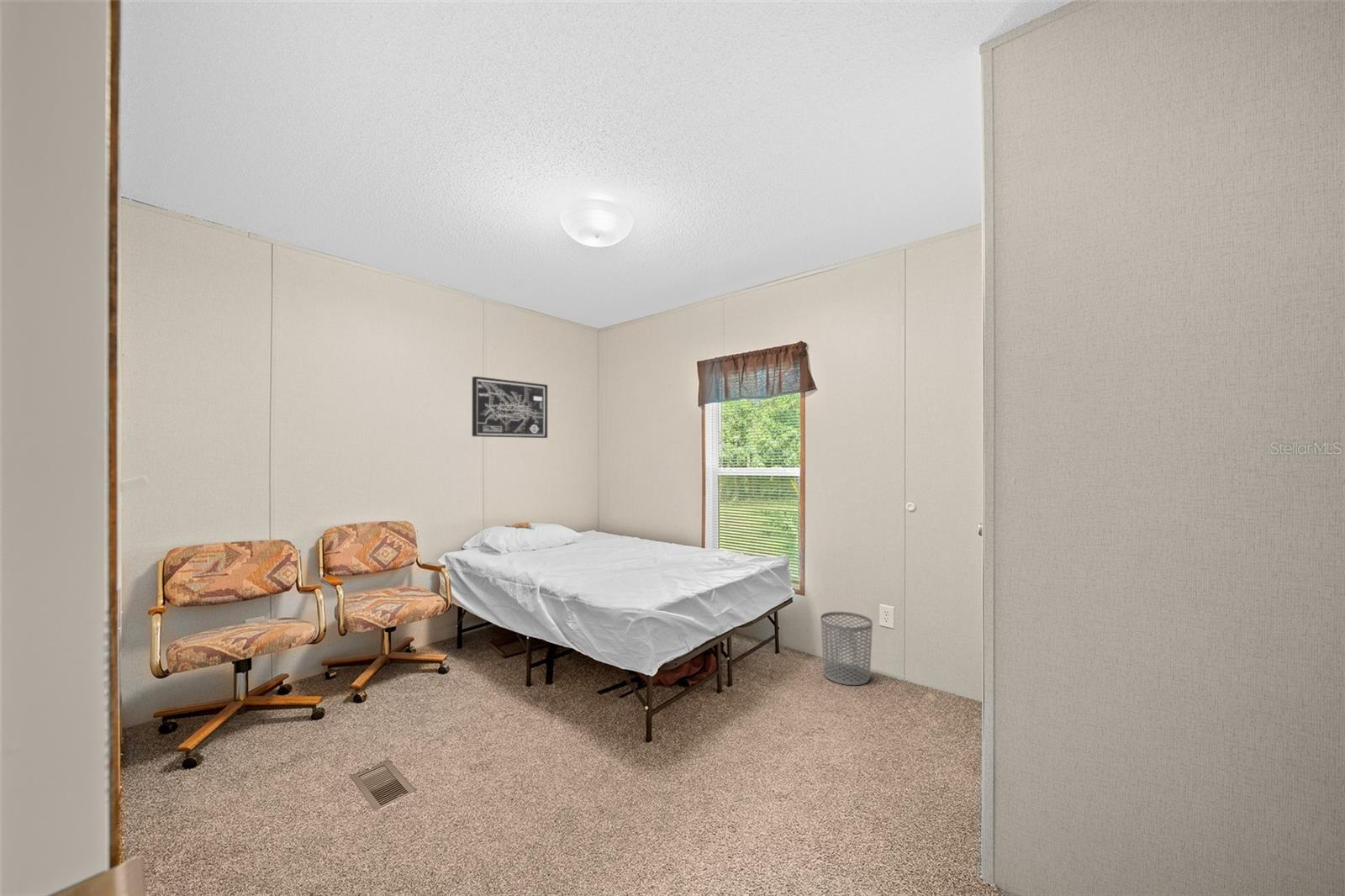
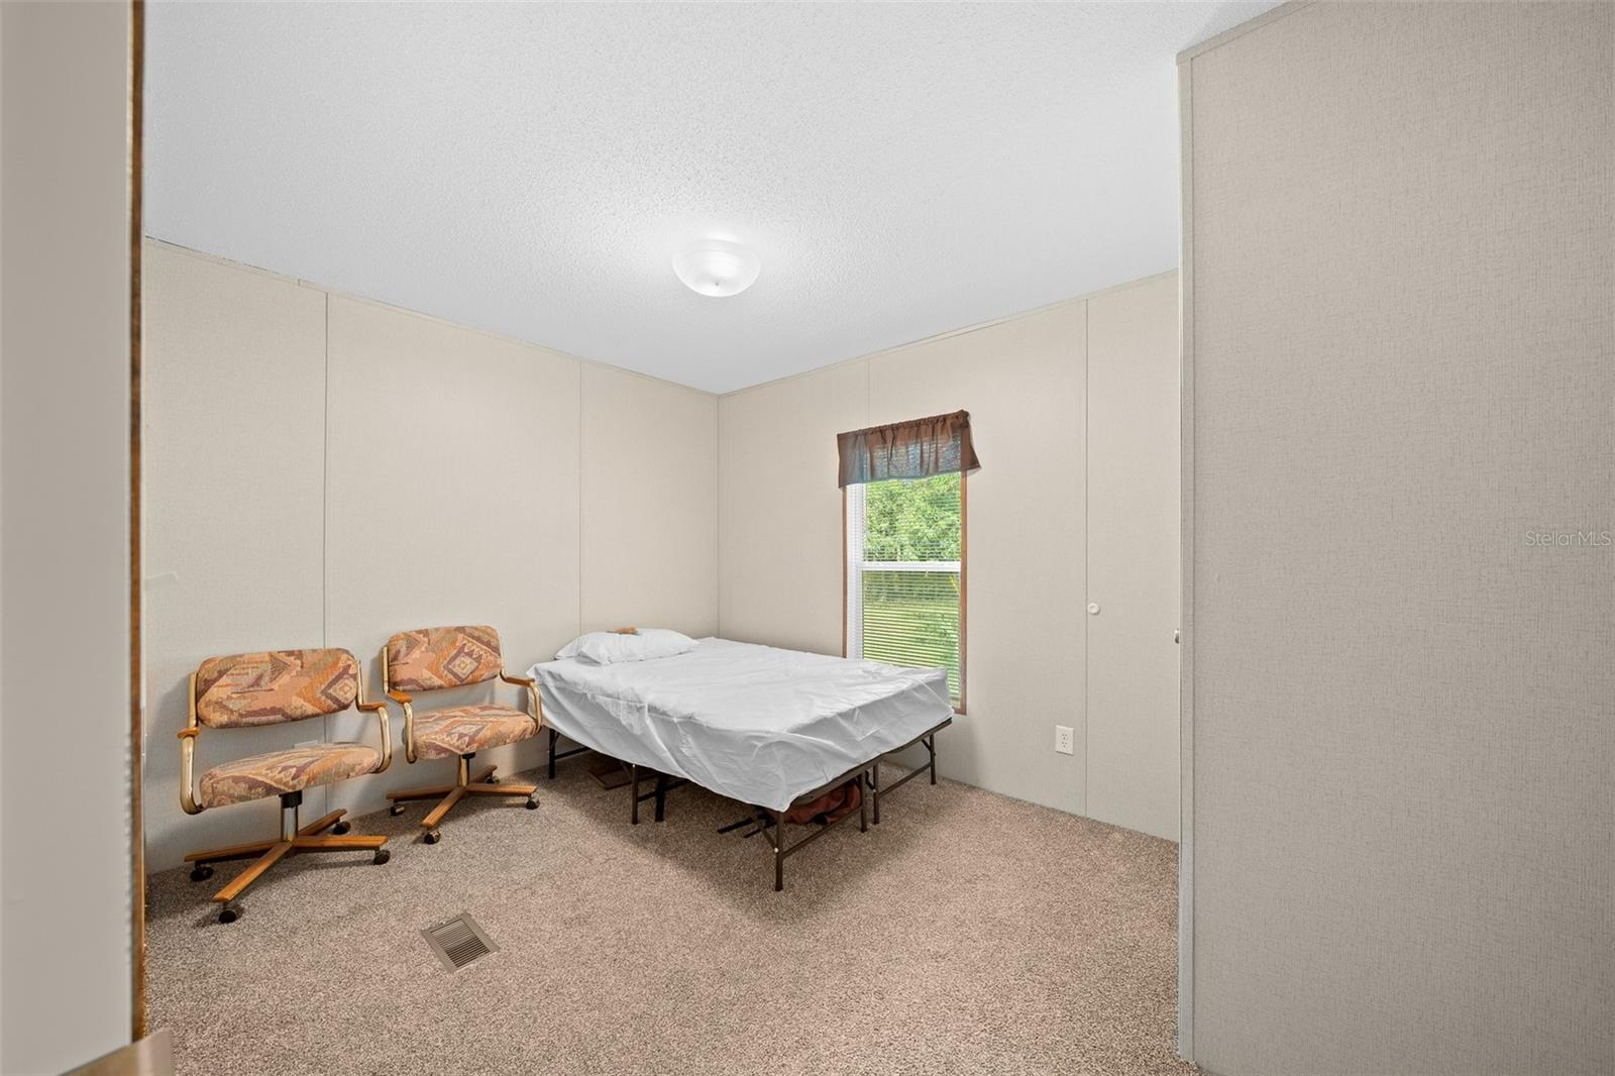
- waste bin (846, 647)
- wall art (512, 408)
